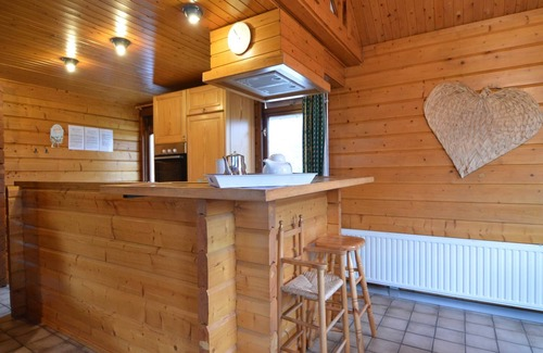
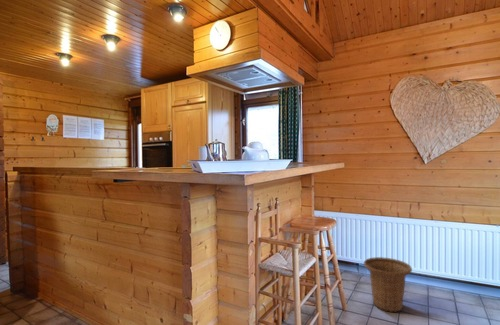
+ basket (387, 284)
